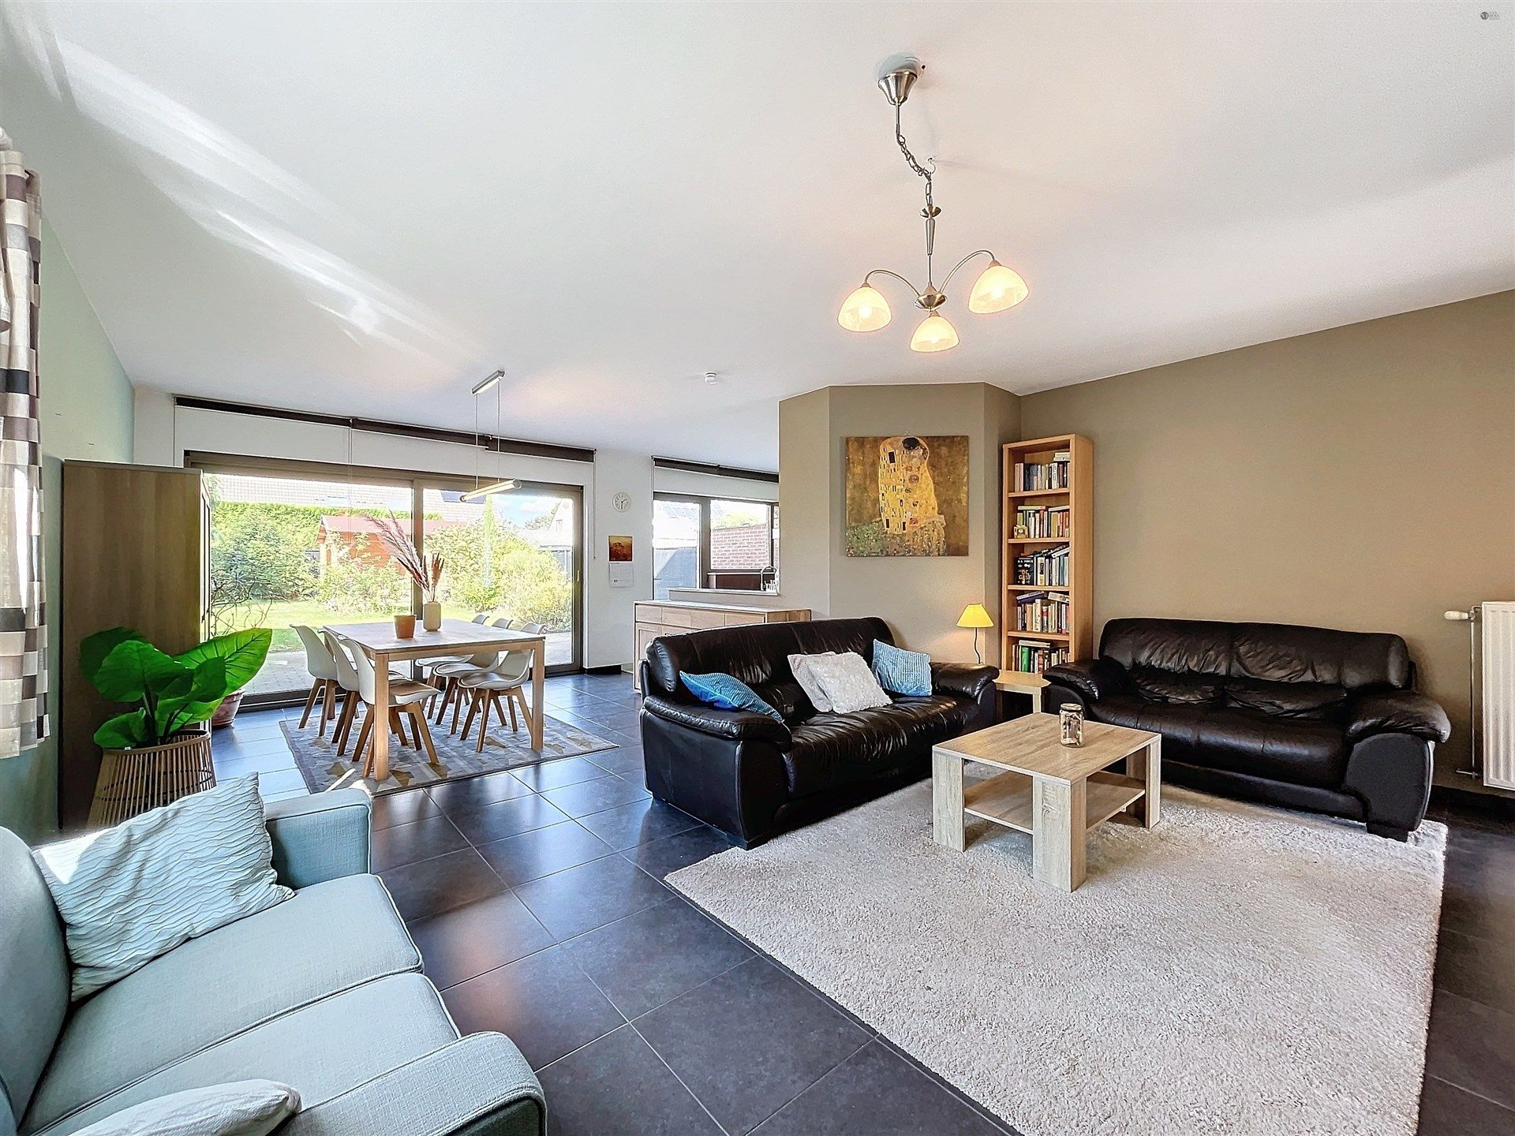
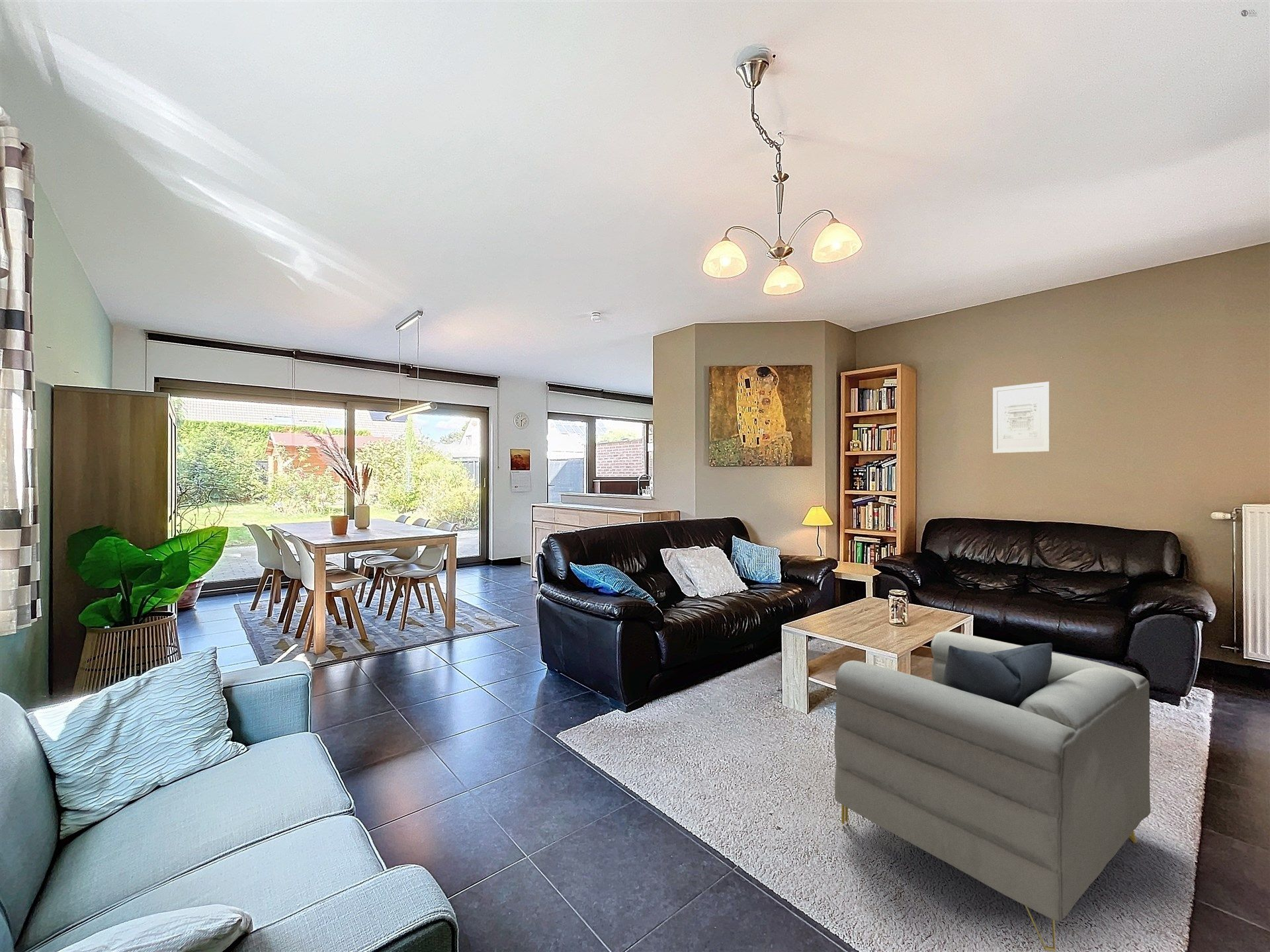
+ armchair (986, 733)
+ wall art (1020, 418)
